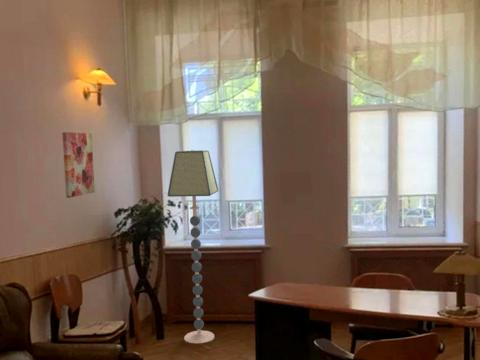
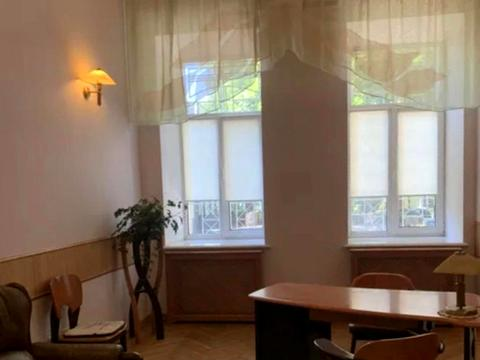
- wall art (79, 164)
- floor lamp (195, 245)
